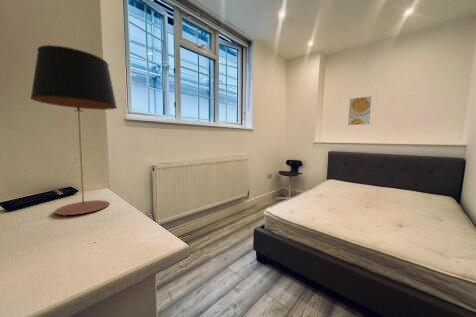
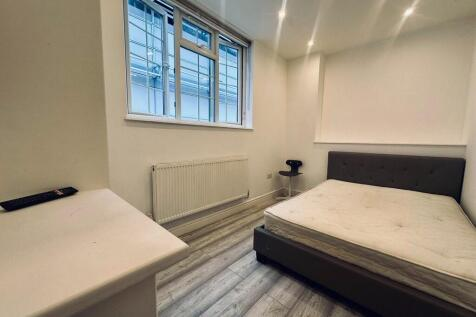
- table lamp (79, 135)
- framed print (359, 111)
